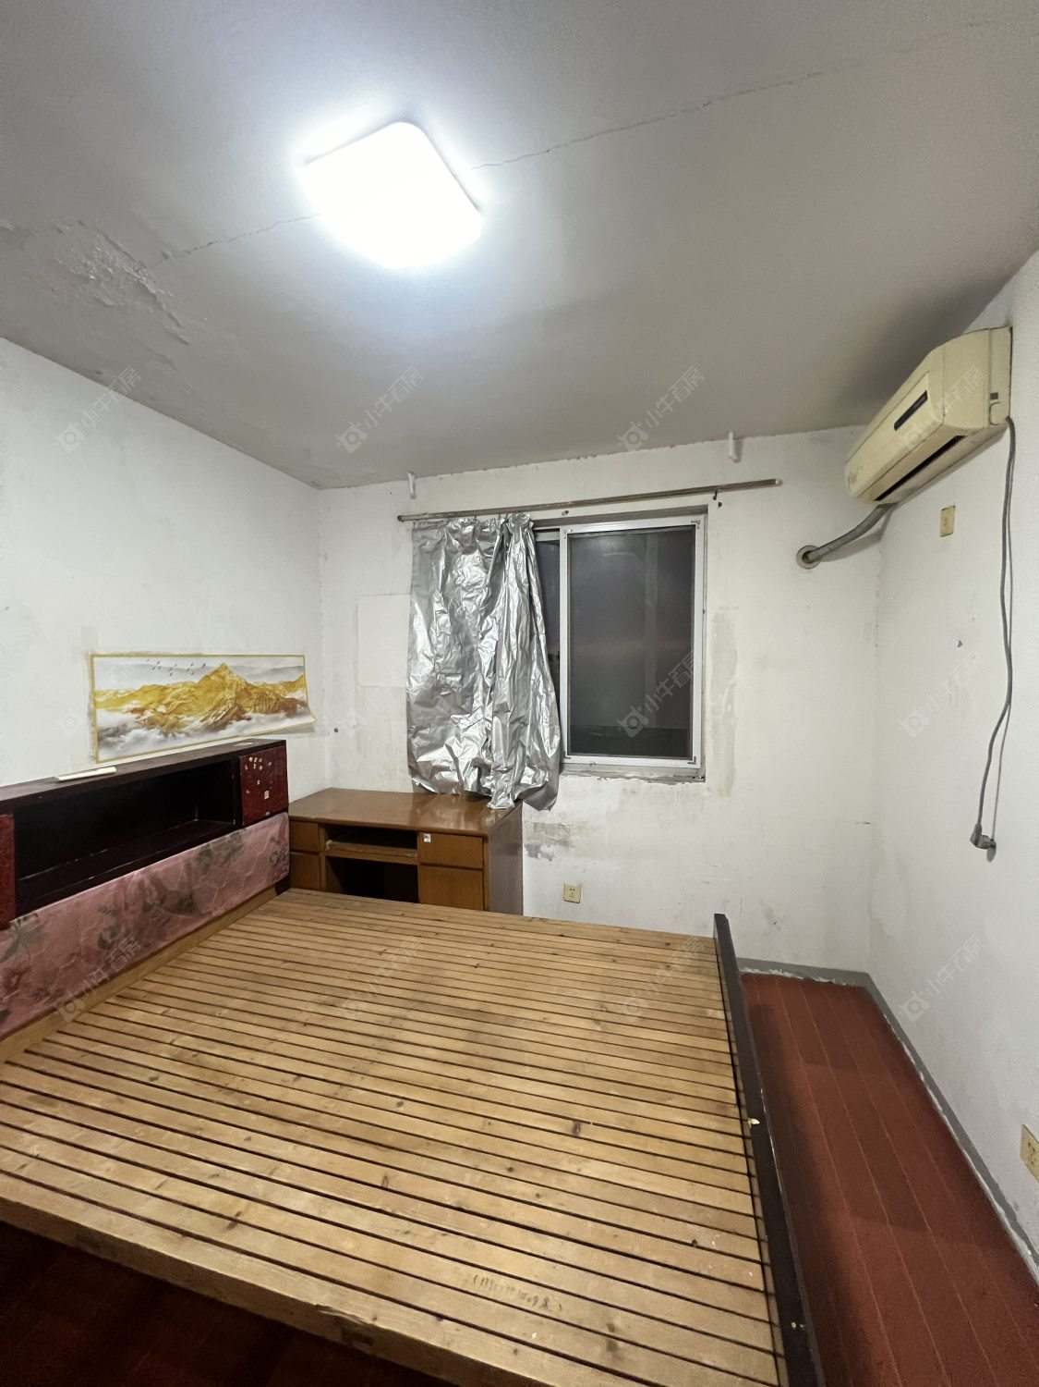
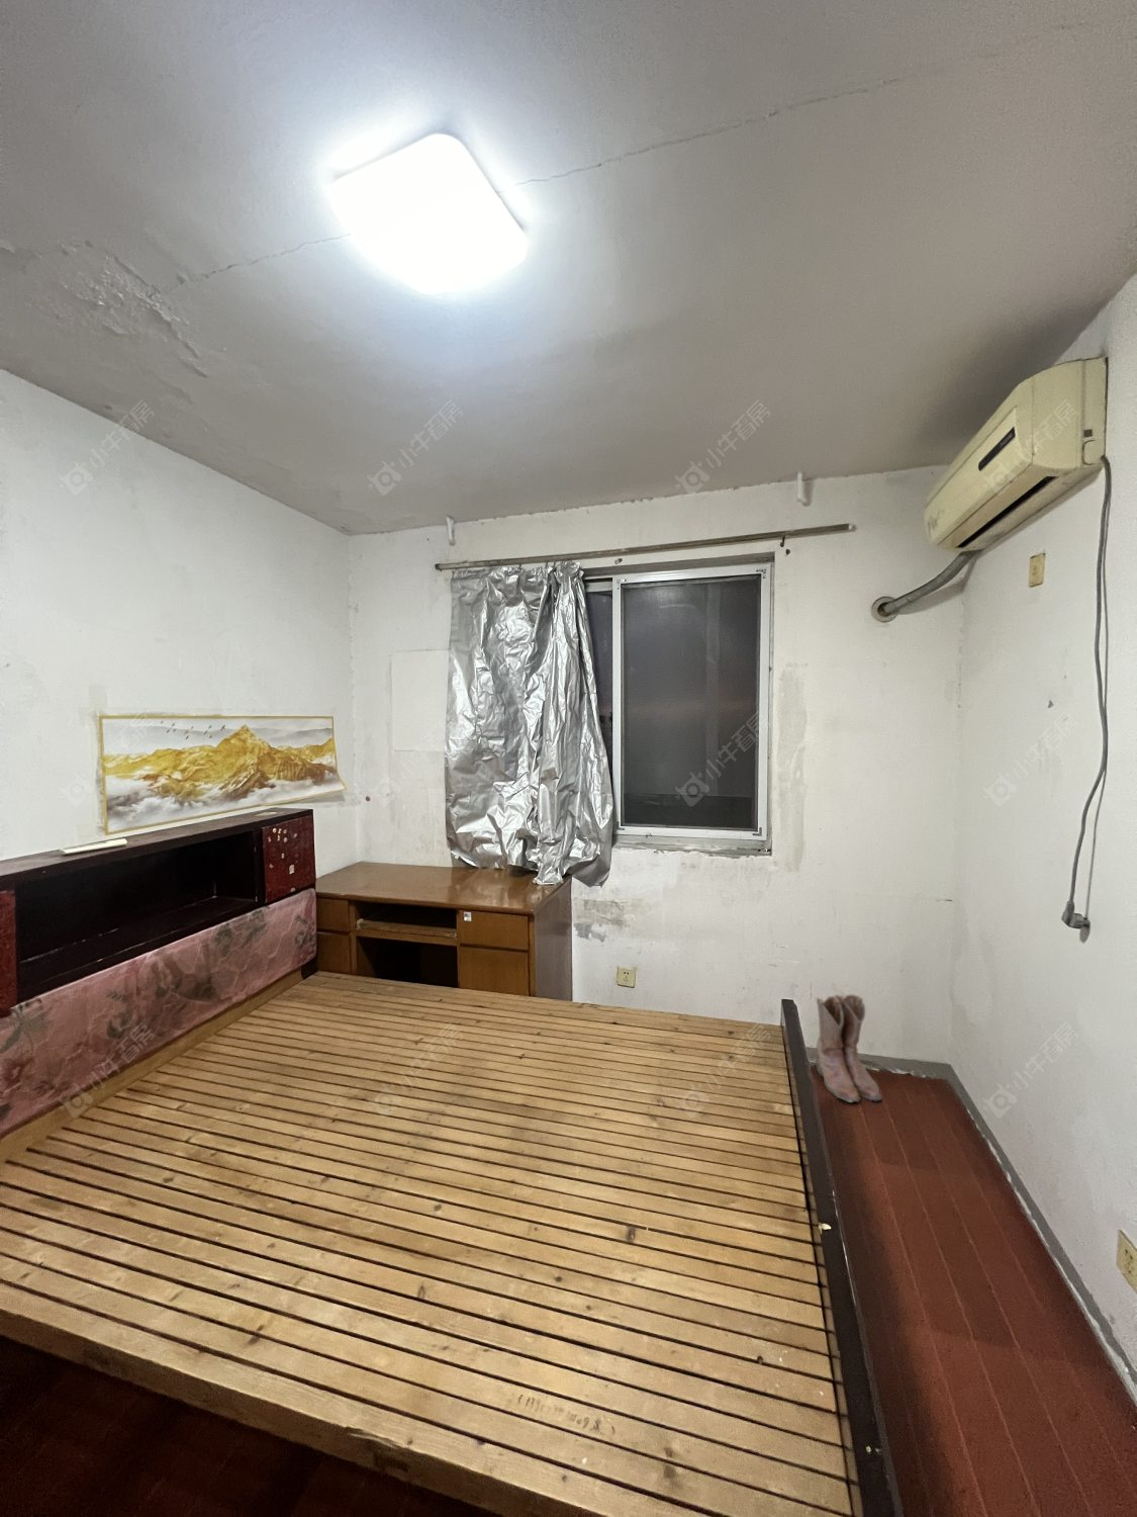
+ boots (847, 1042)
